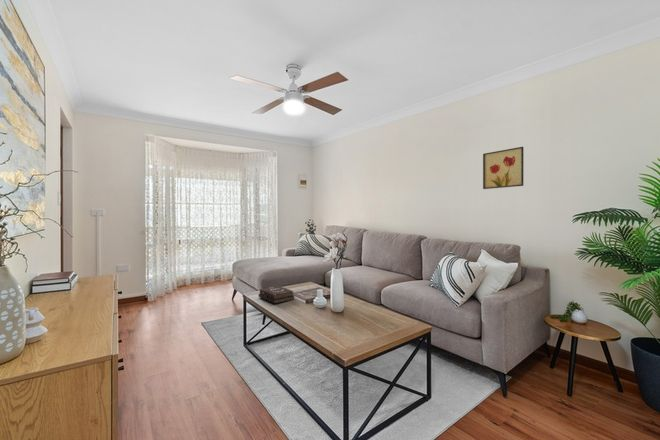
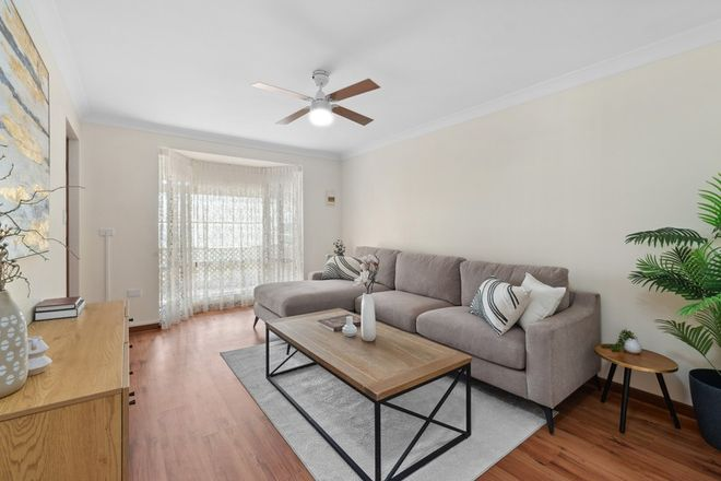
- hardback book (276, 294)
- wall art (502, 169)
